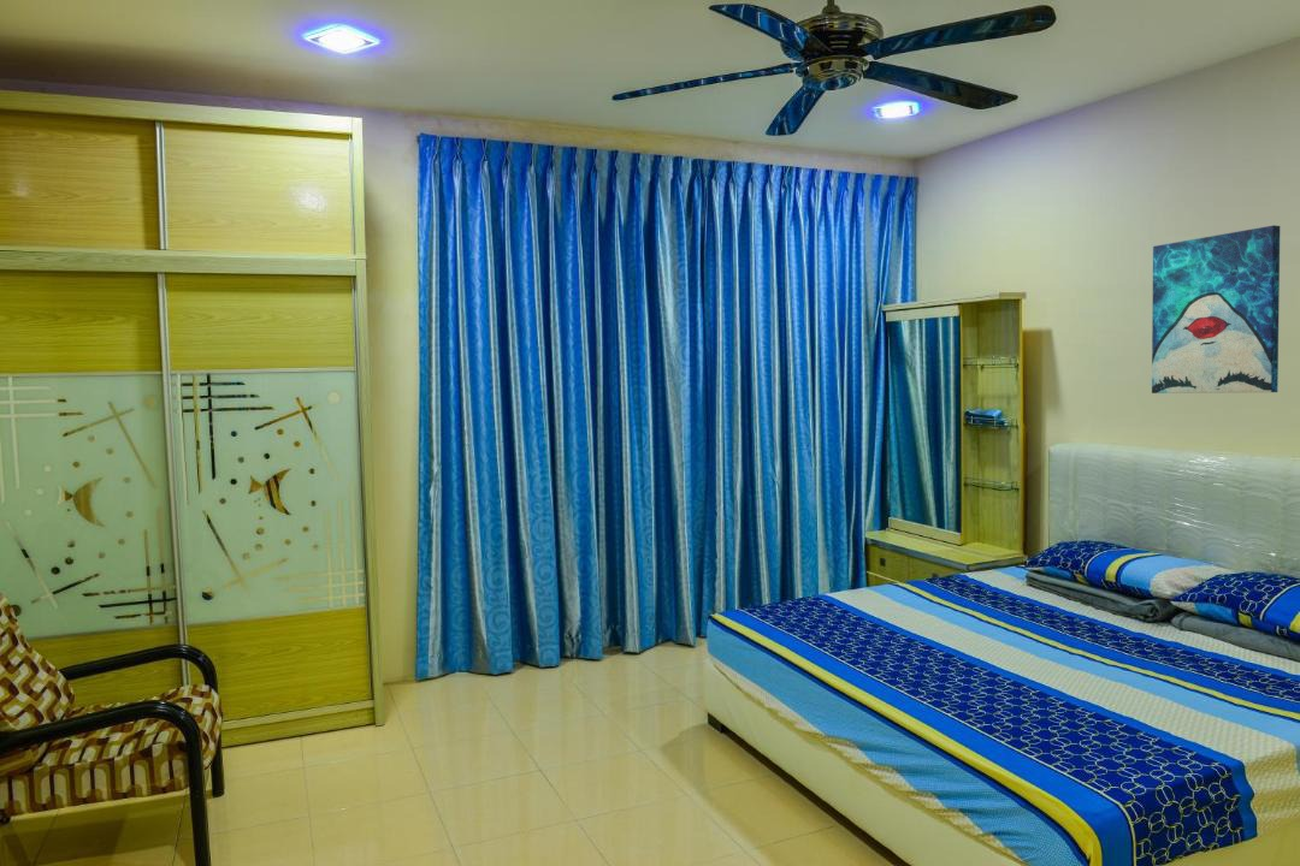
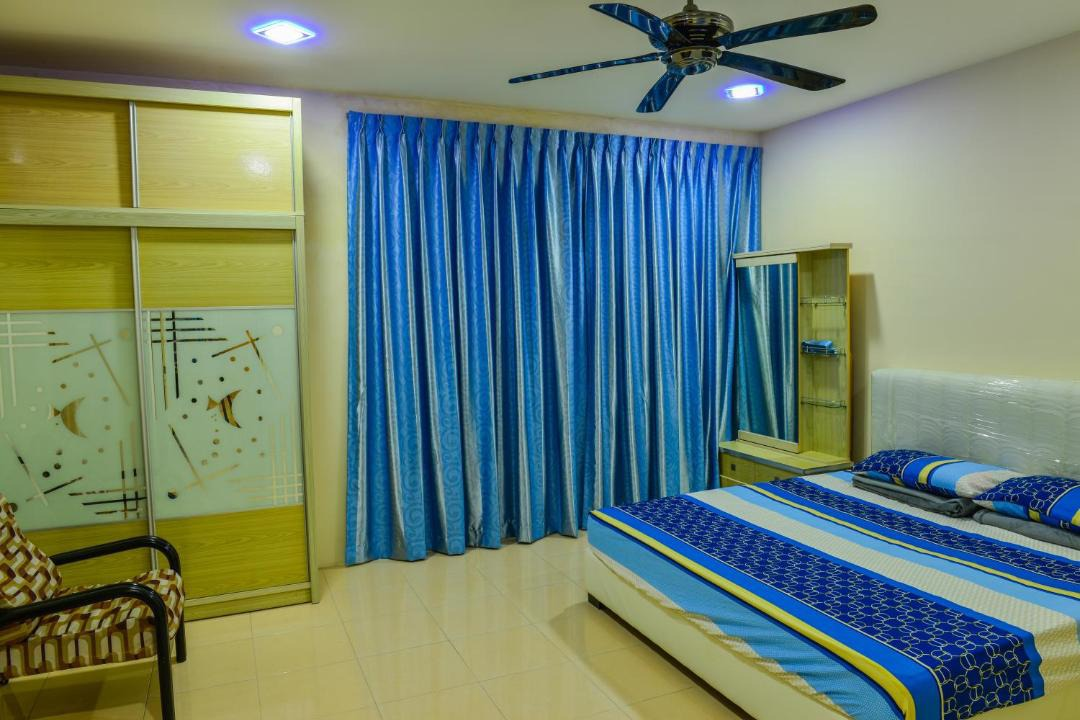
- wall art (1211, 314)
